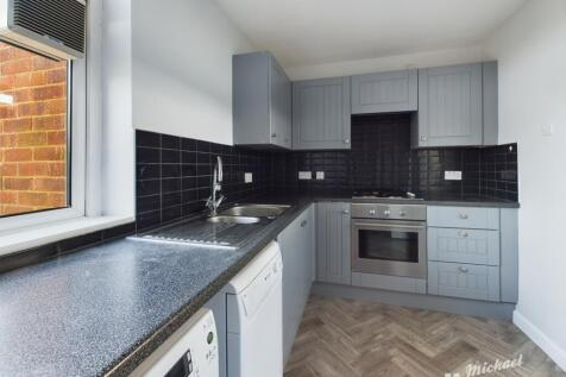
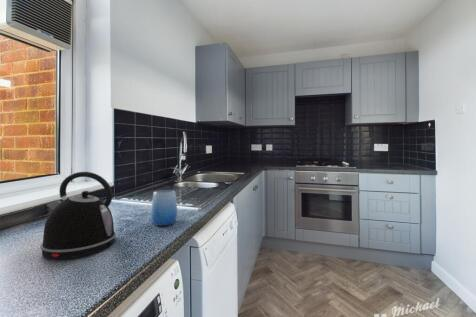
+ cup (164, 207)
+ kettle (81, 208)
